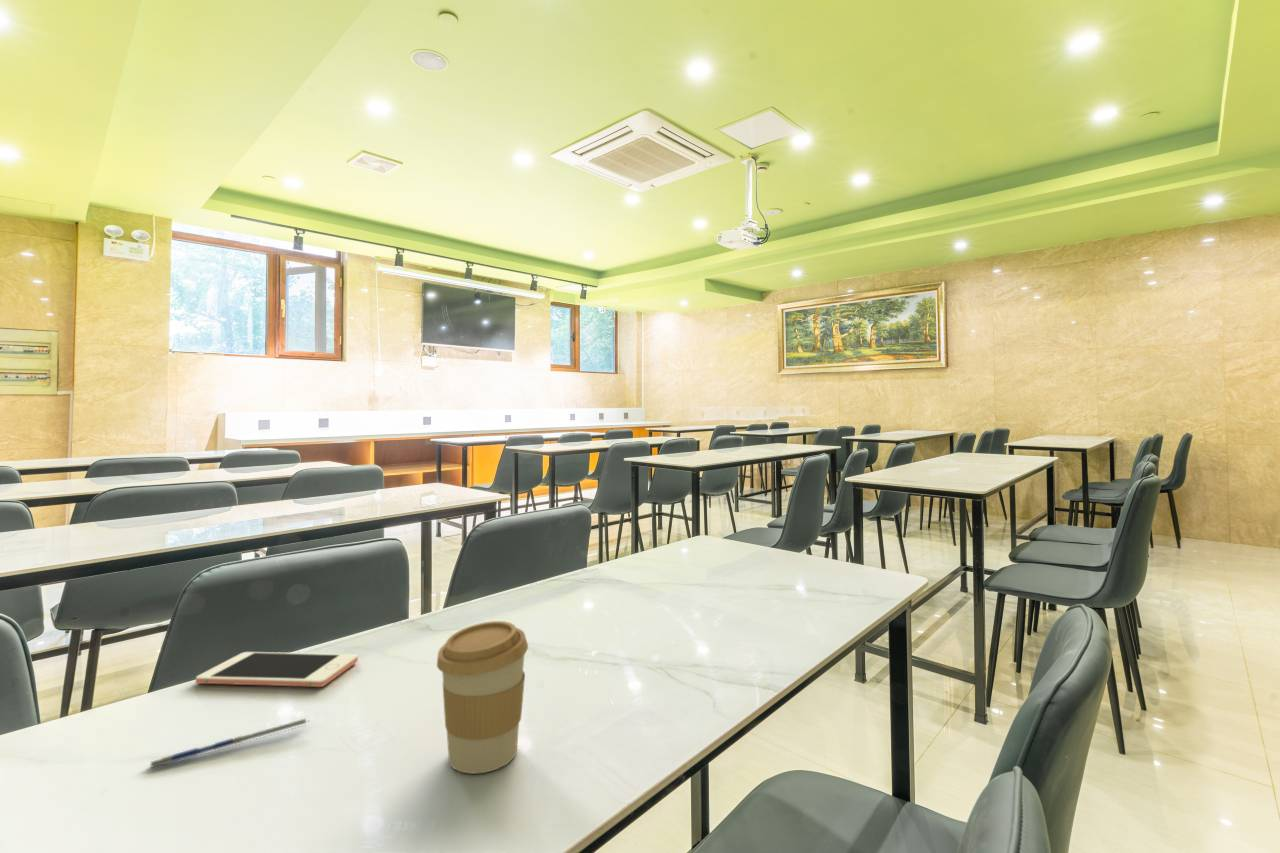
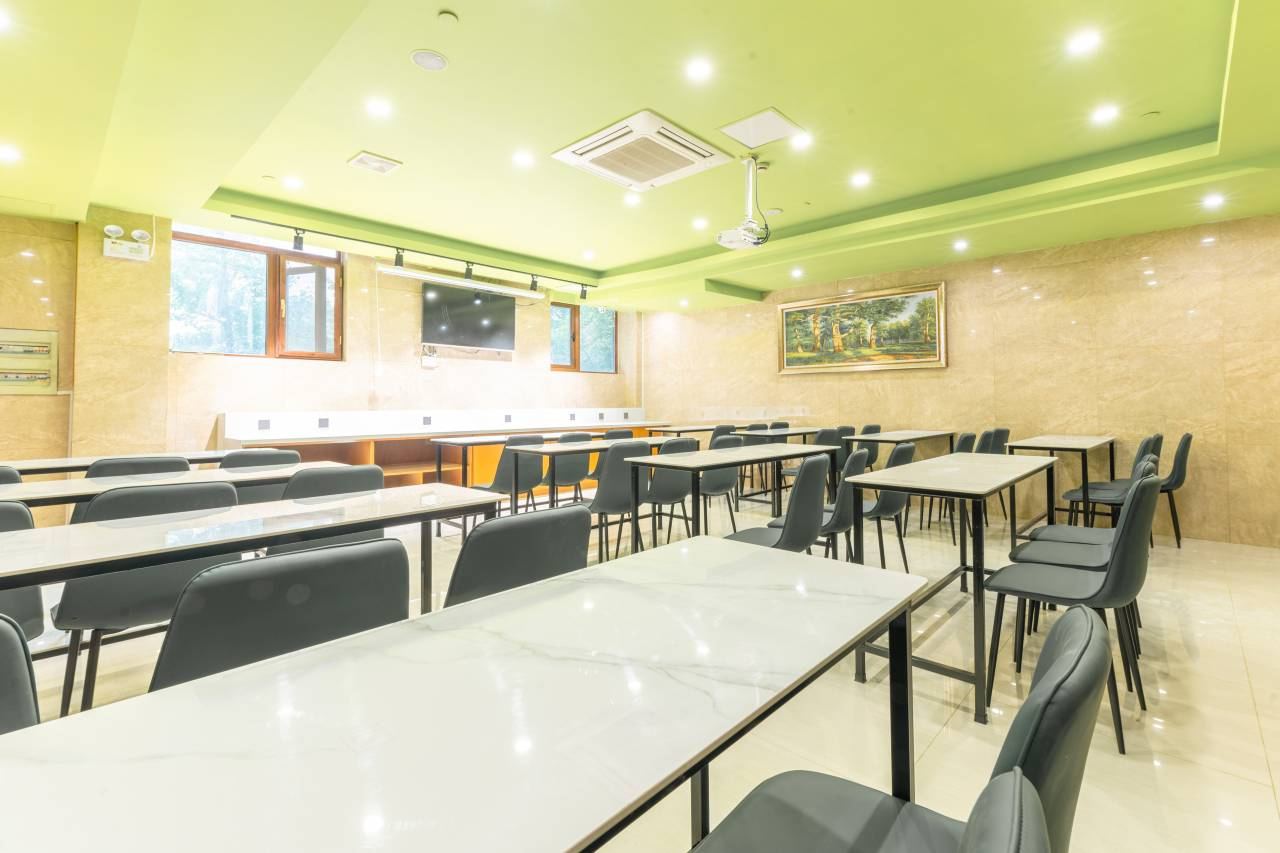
- coffee cup (483, 692)
- pen (235, 740)
- cell phone (280, 668)
